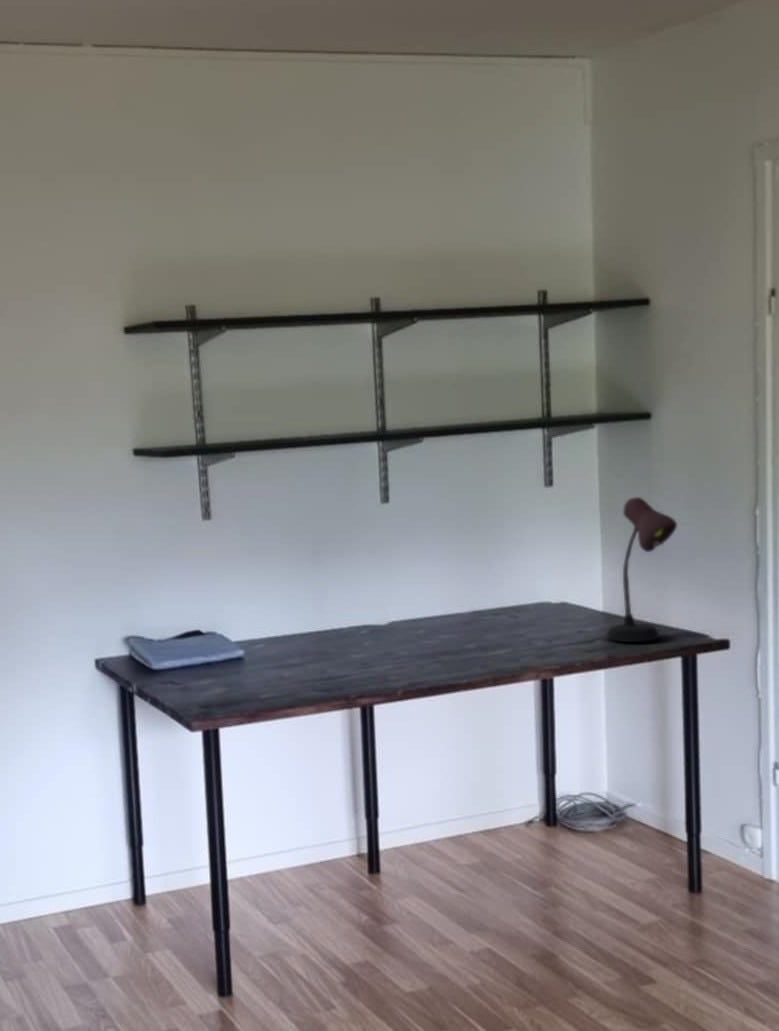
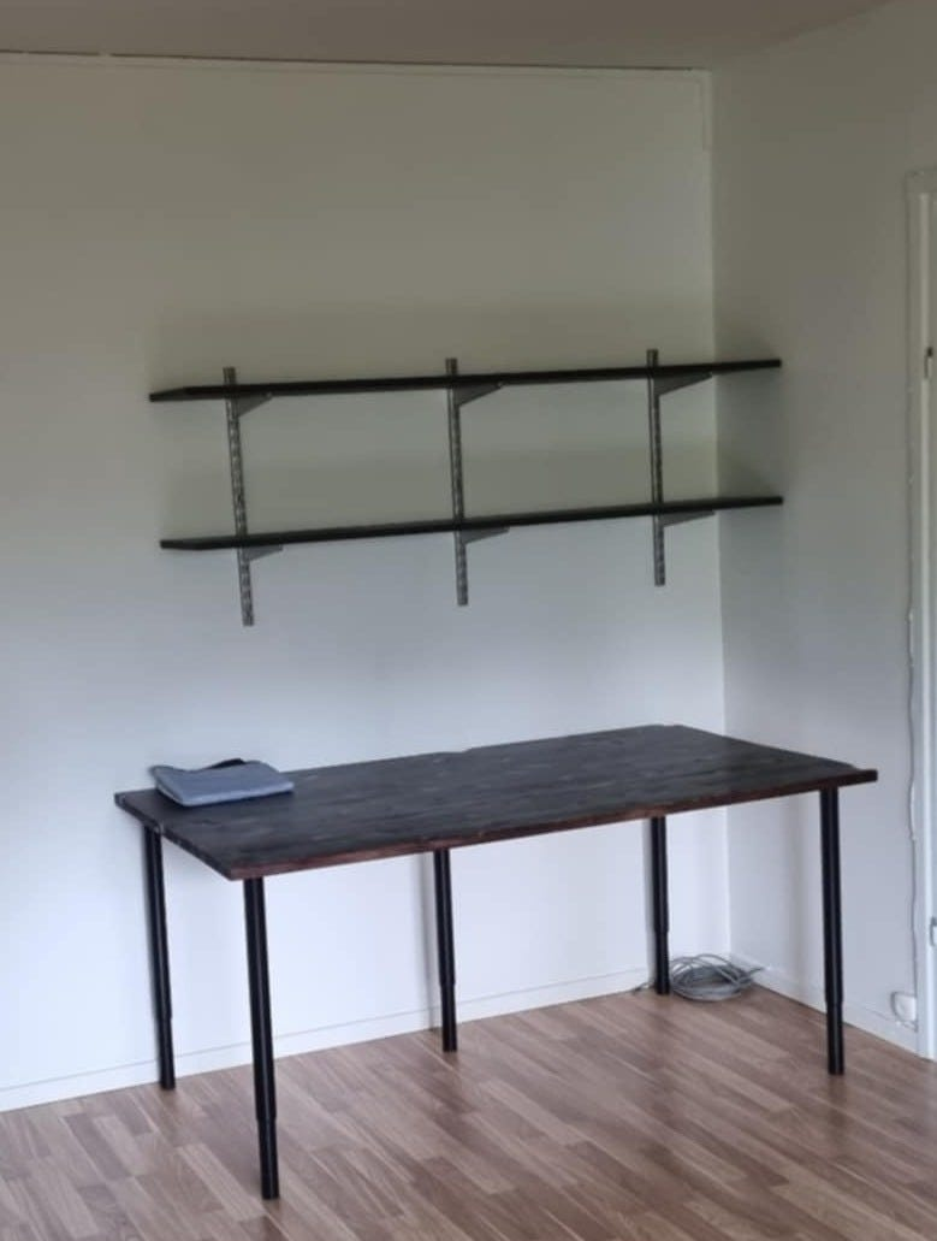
- desk lamp (628, 565)
